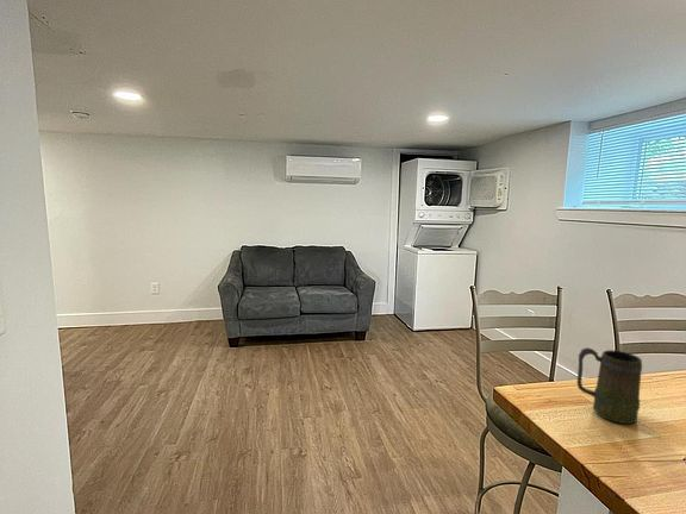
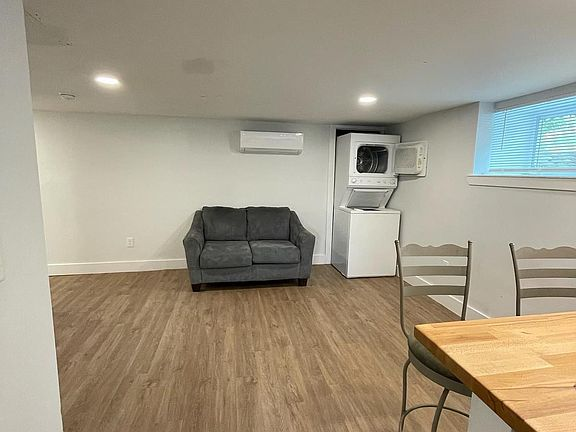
- mug (607, 382)
